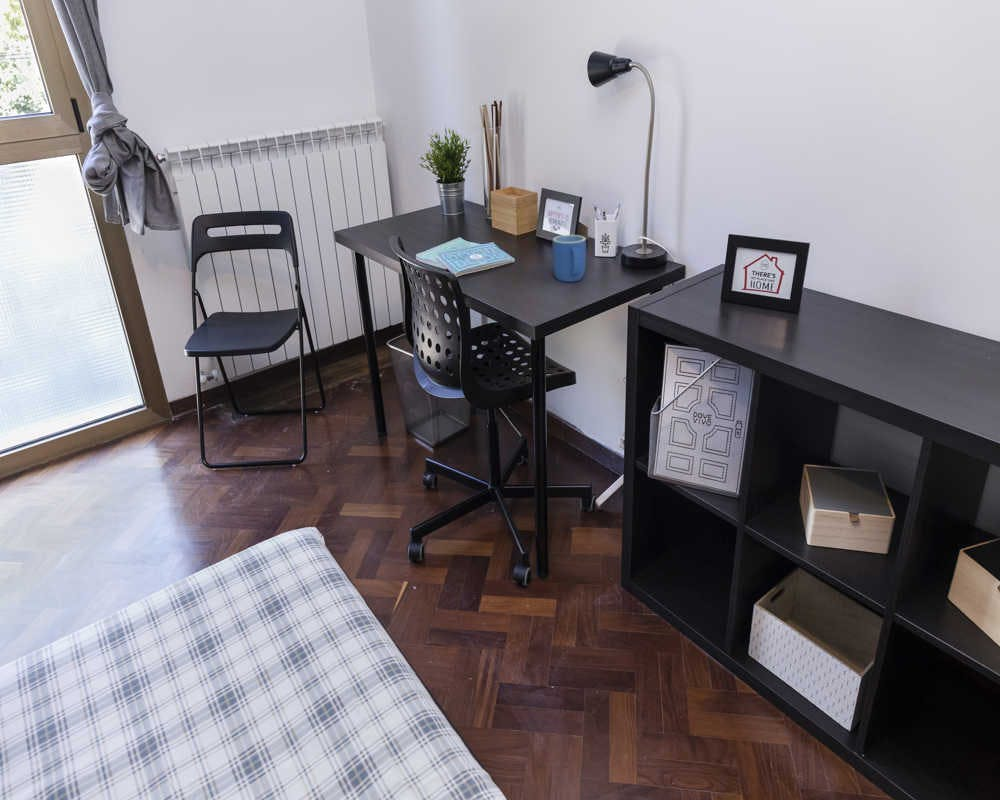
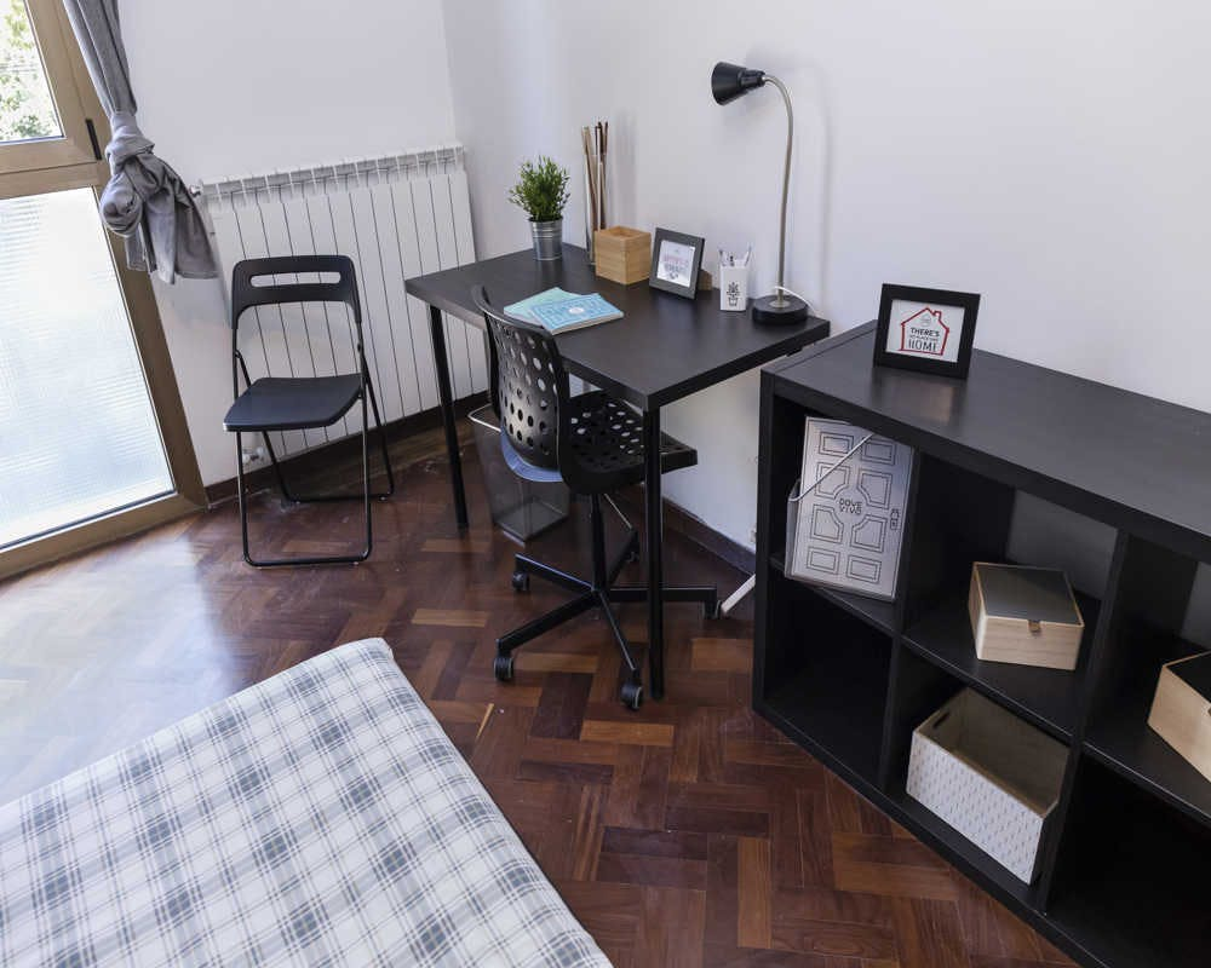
- mug (570, 259)
